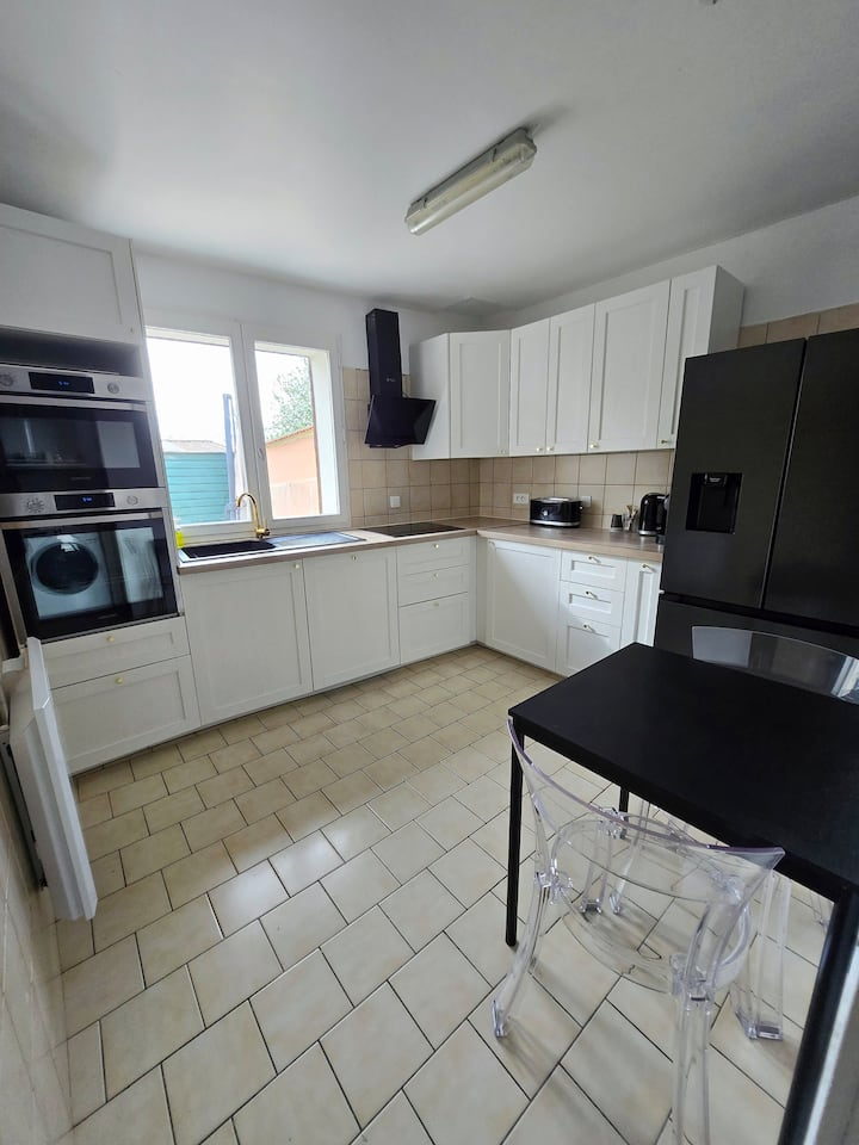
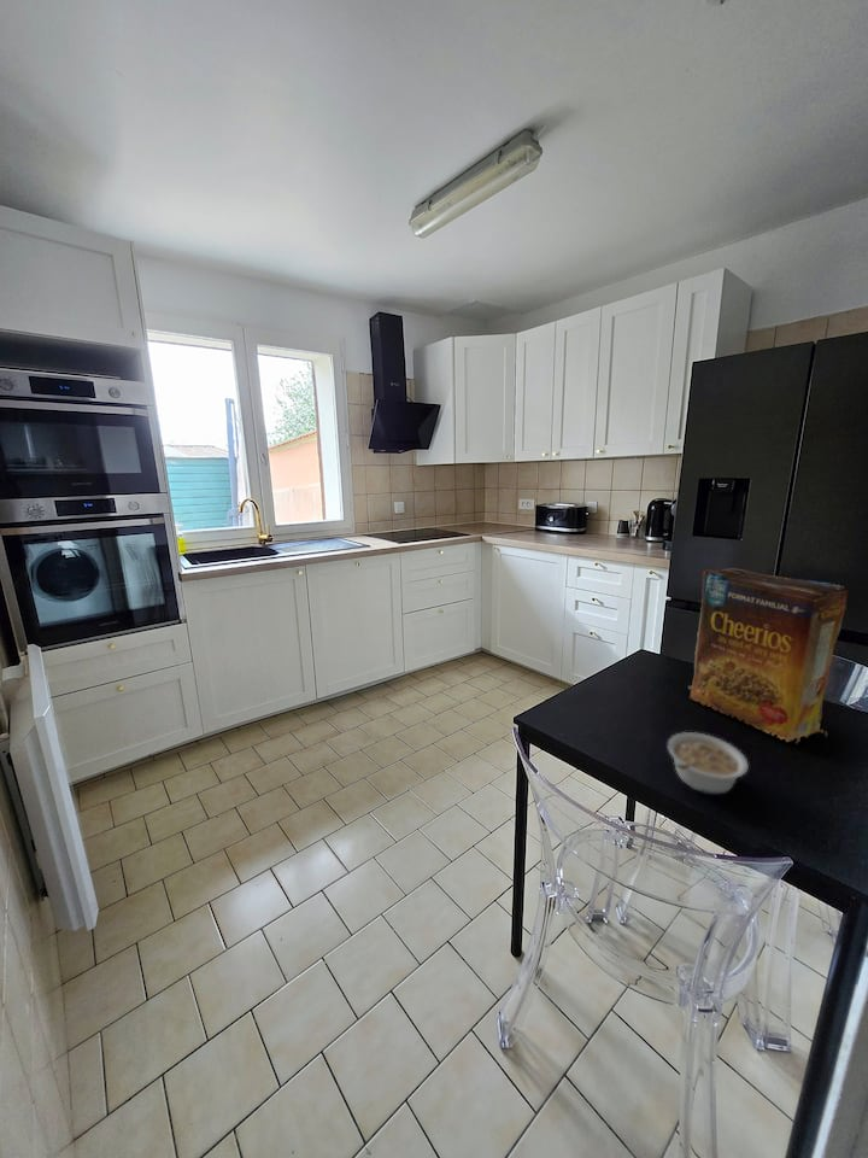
+ cereal box (763, 644)
+ legume (705, 765)
